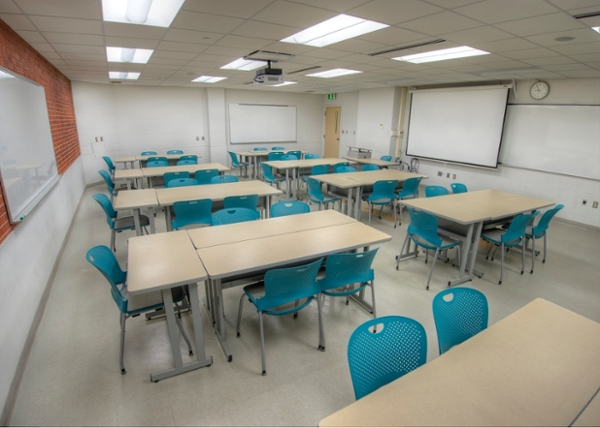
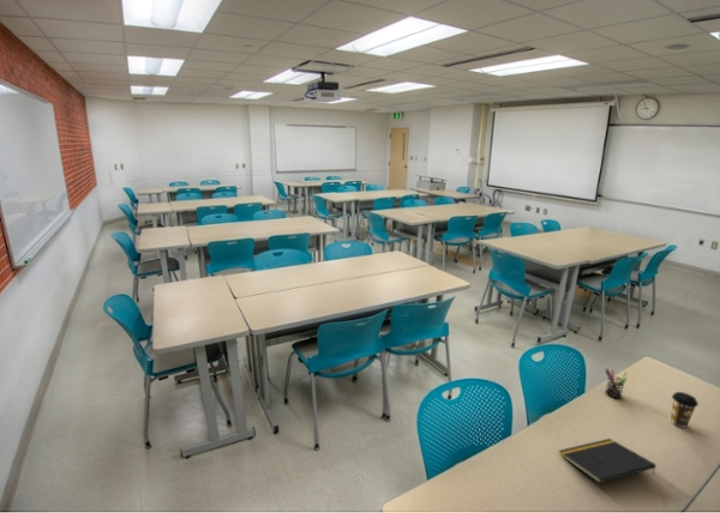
+ coffee cup (682, 410)
+ pen holder (616, 382)
+ notepad (605, 459)
